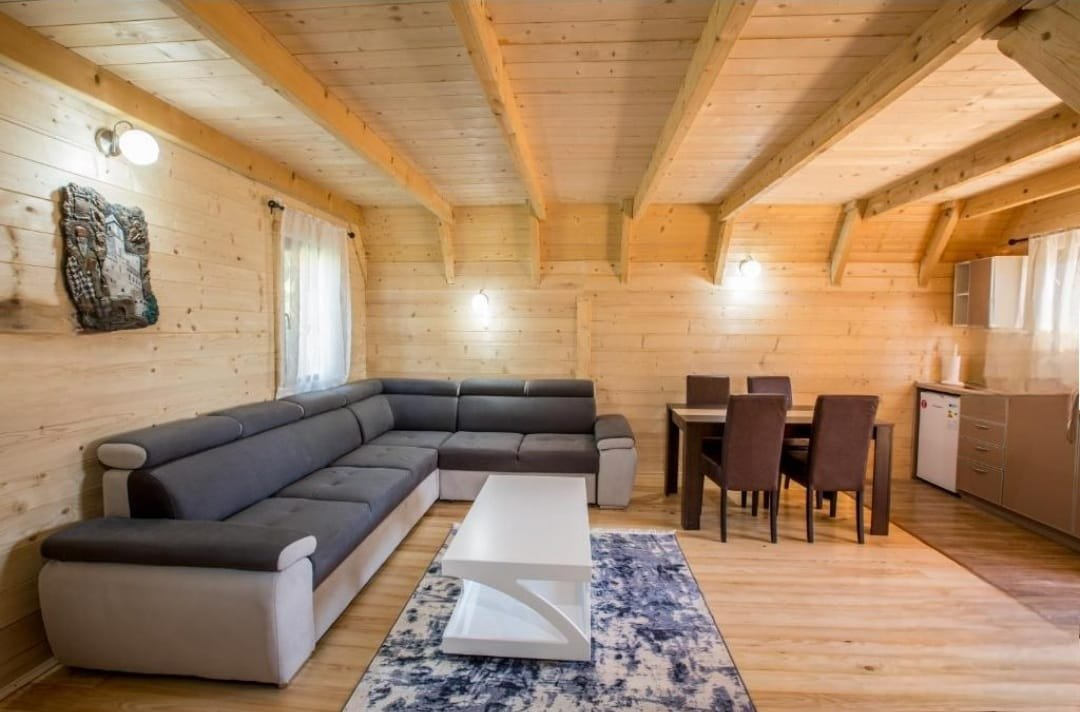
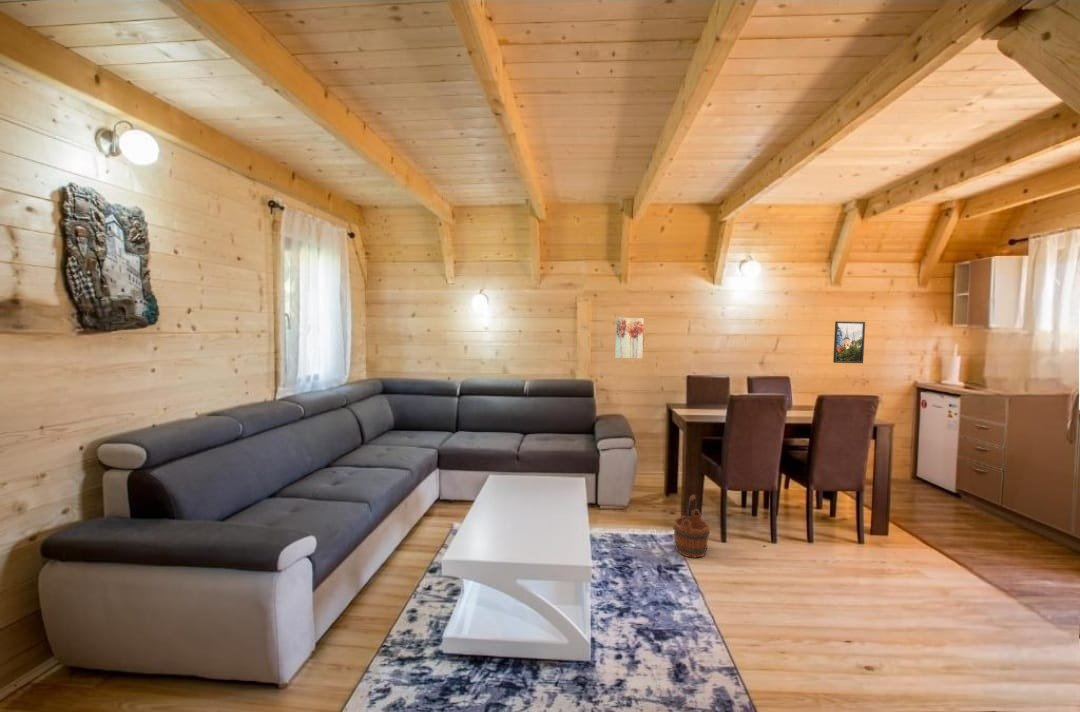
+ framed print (849, 342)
+ wooden bucket (691, 523)
+ wall art (629, 338)
